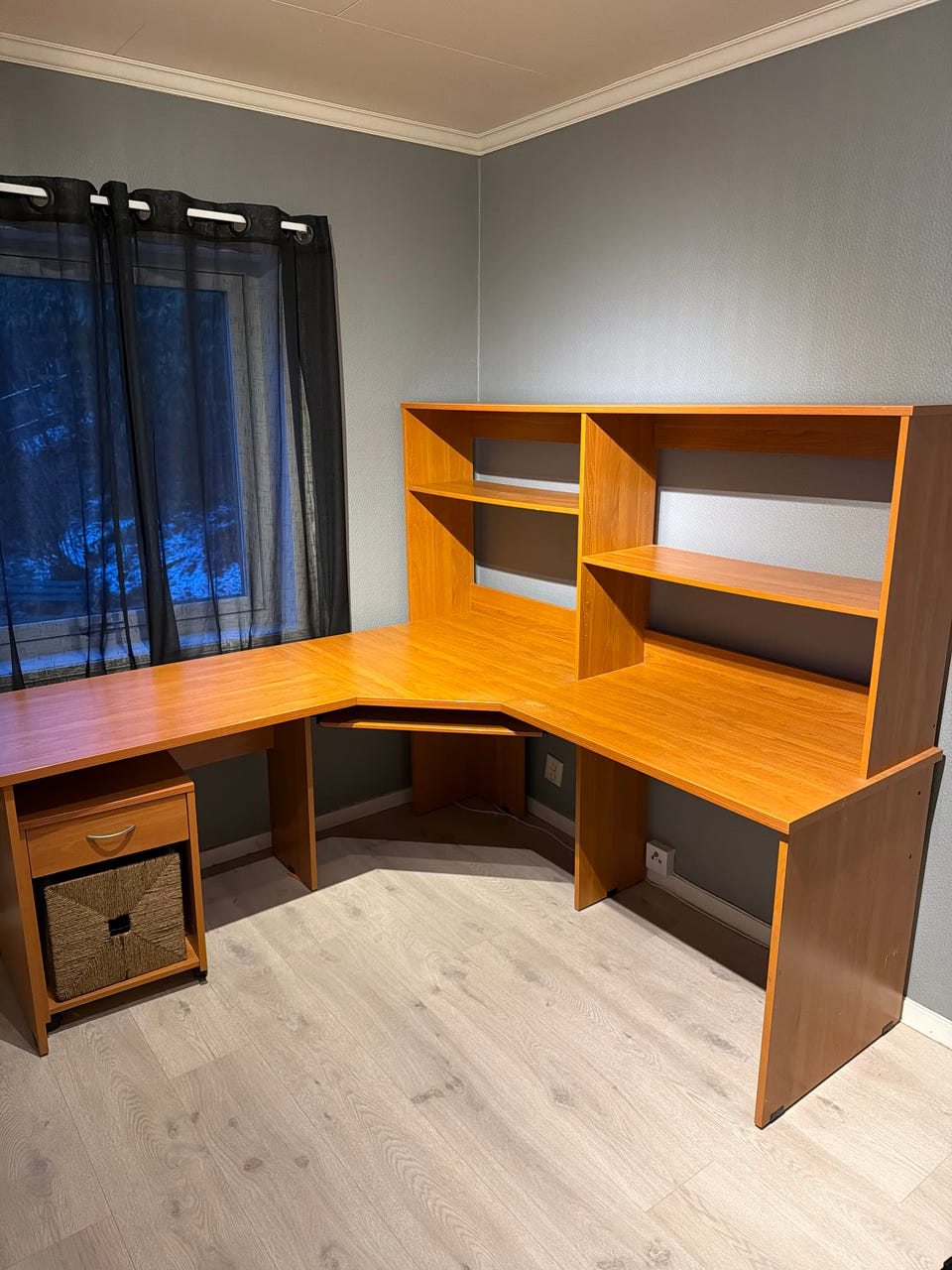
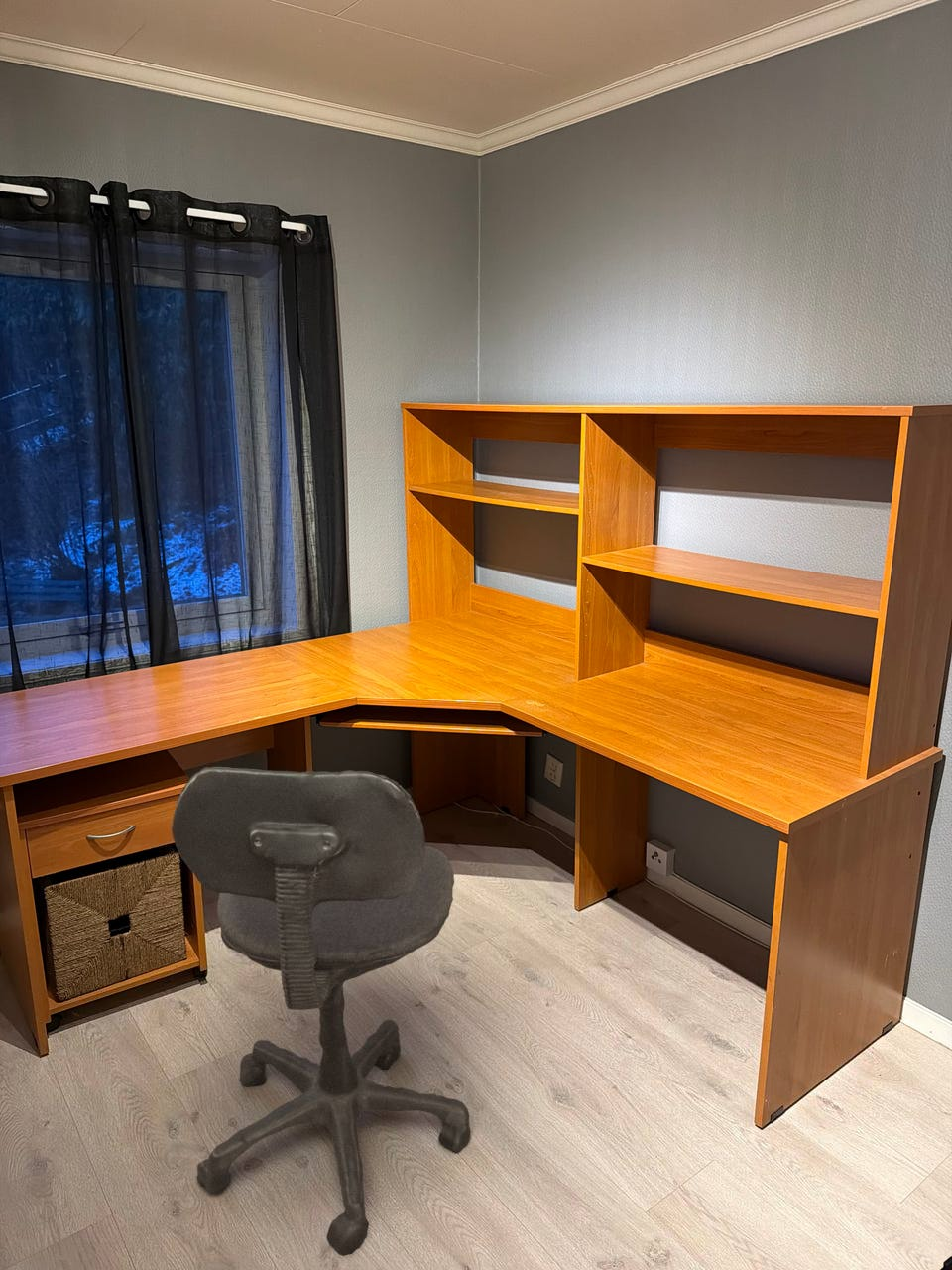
+ office chair (333, 941)
